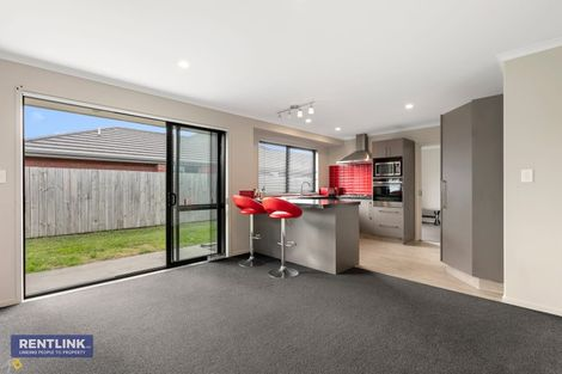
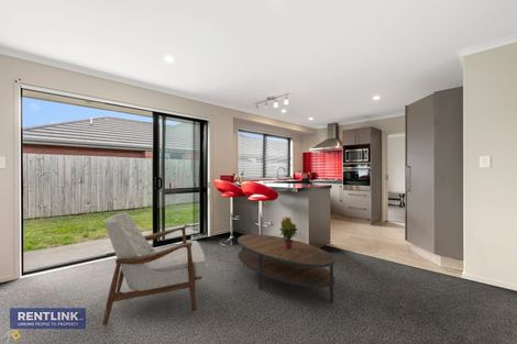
+ coffee table (279, 263)
+ armchair (157, 255)
+ potted plant (288, 231)
